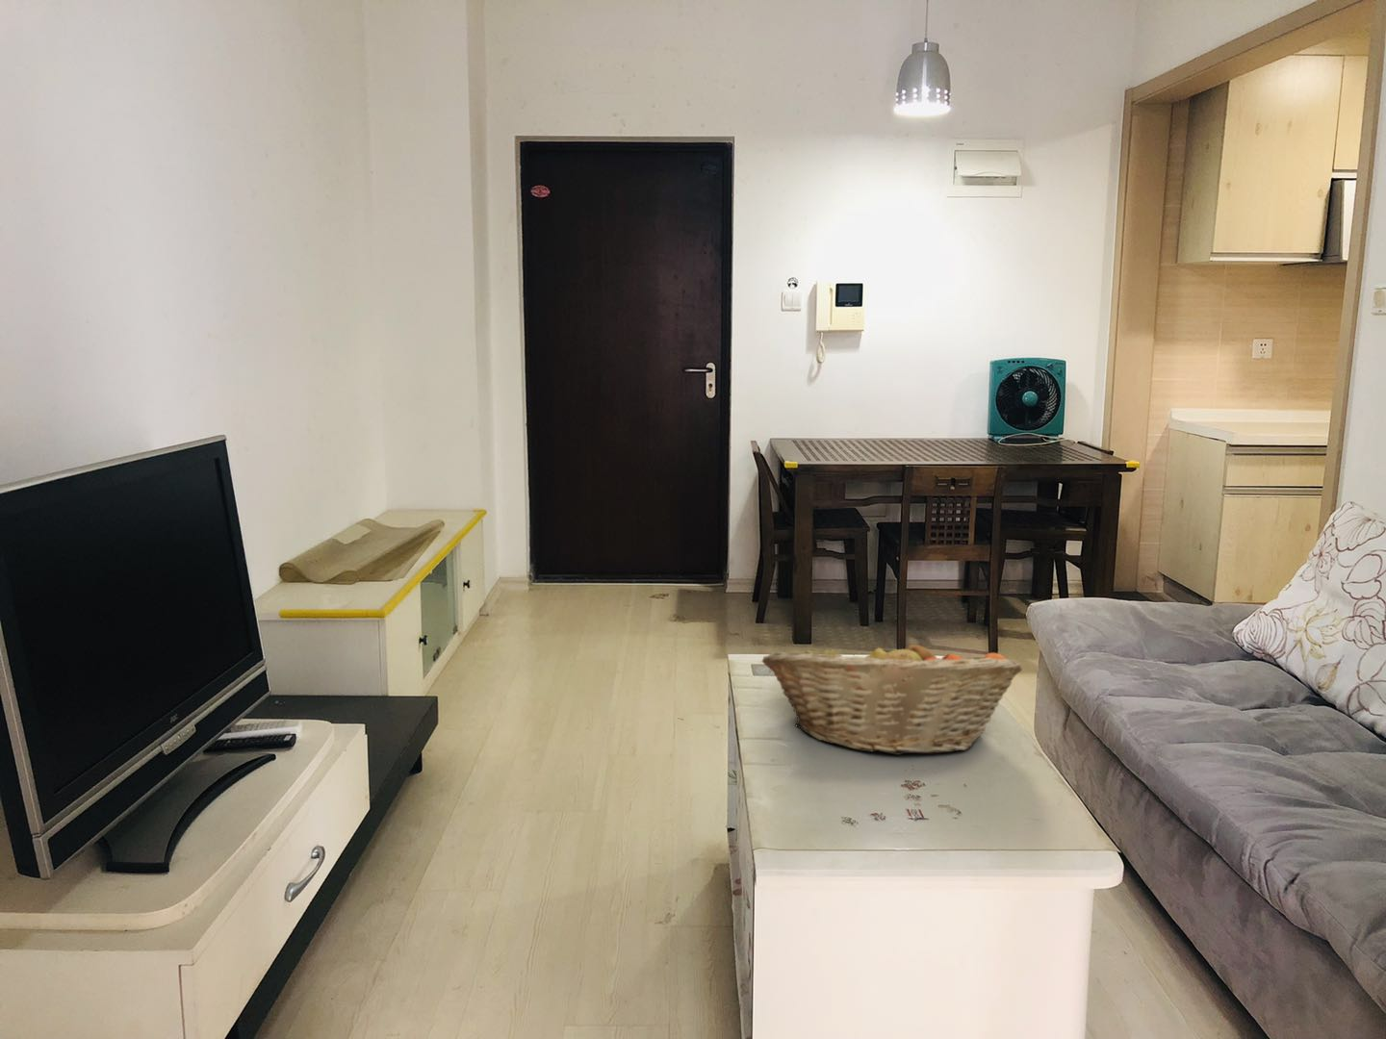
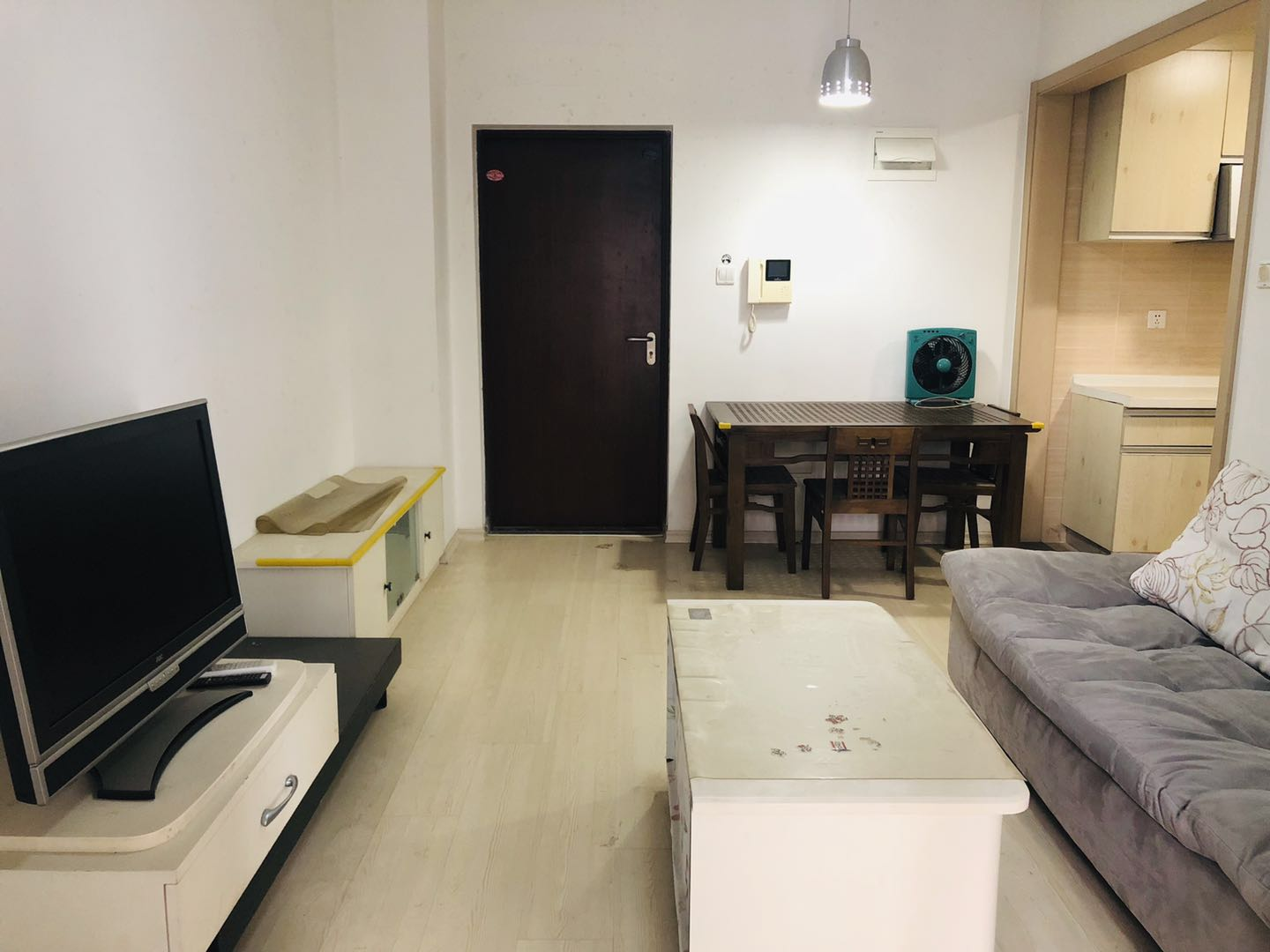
- fruit basket (888, 682)
